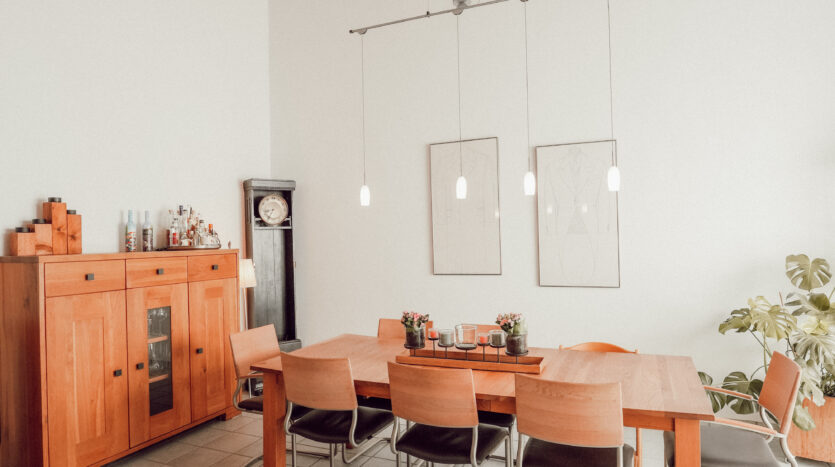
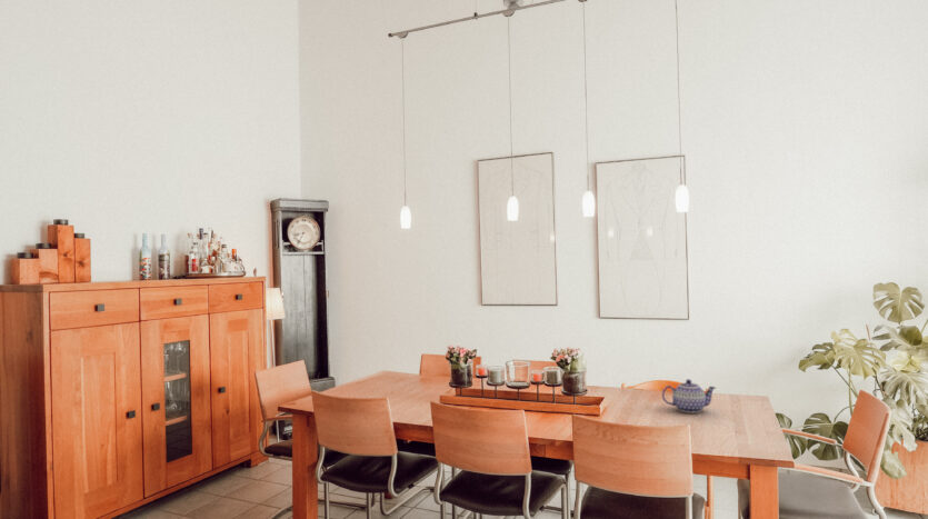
+ teapot (689, 395)
